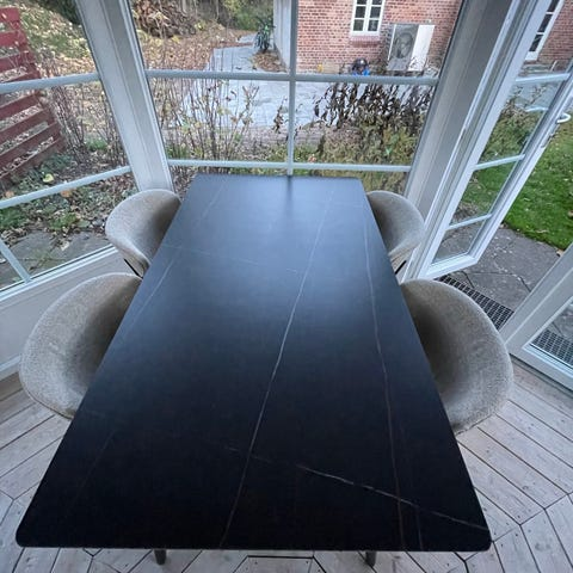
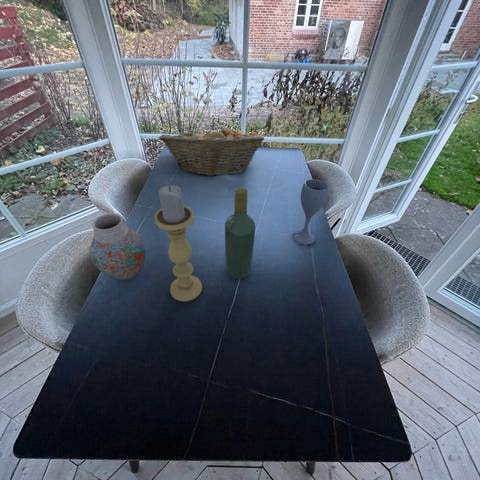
+ fruit basket (212, 145)
+ wine bottle (239, 235)
+ candle holder (179, 246)
+ cup (309, 213)
+ vase (117, 248)
